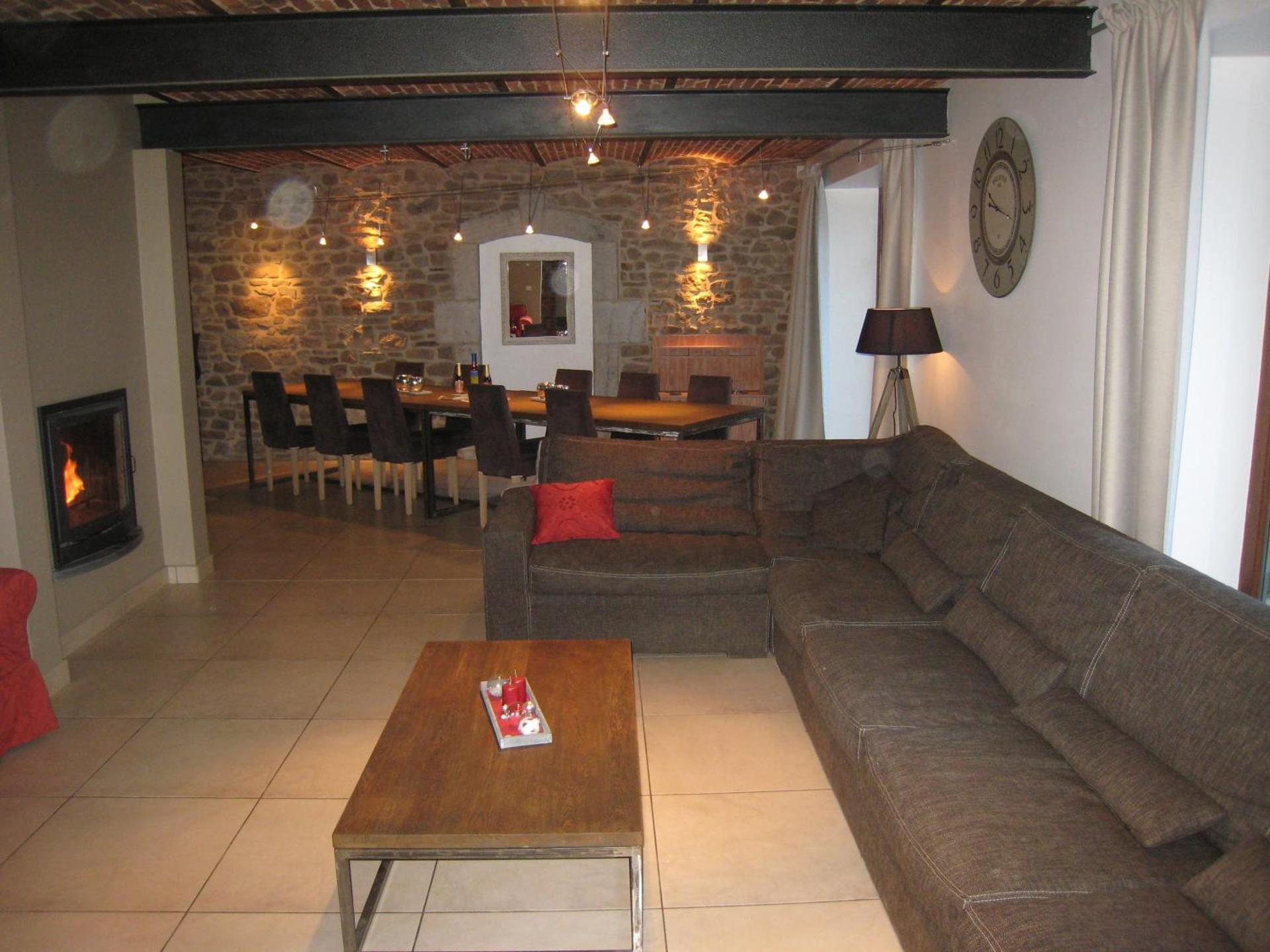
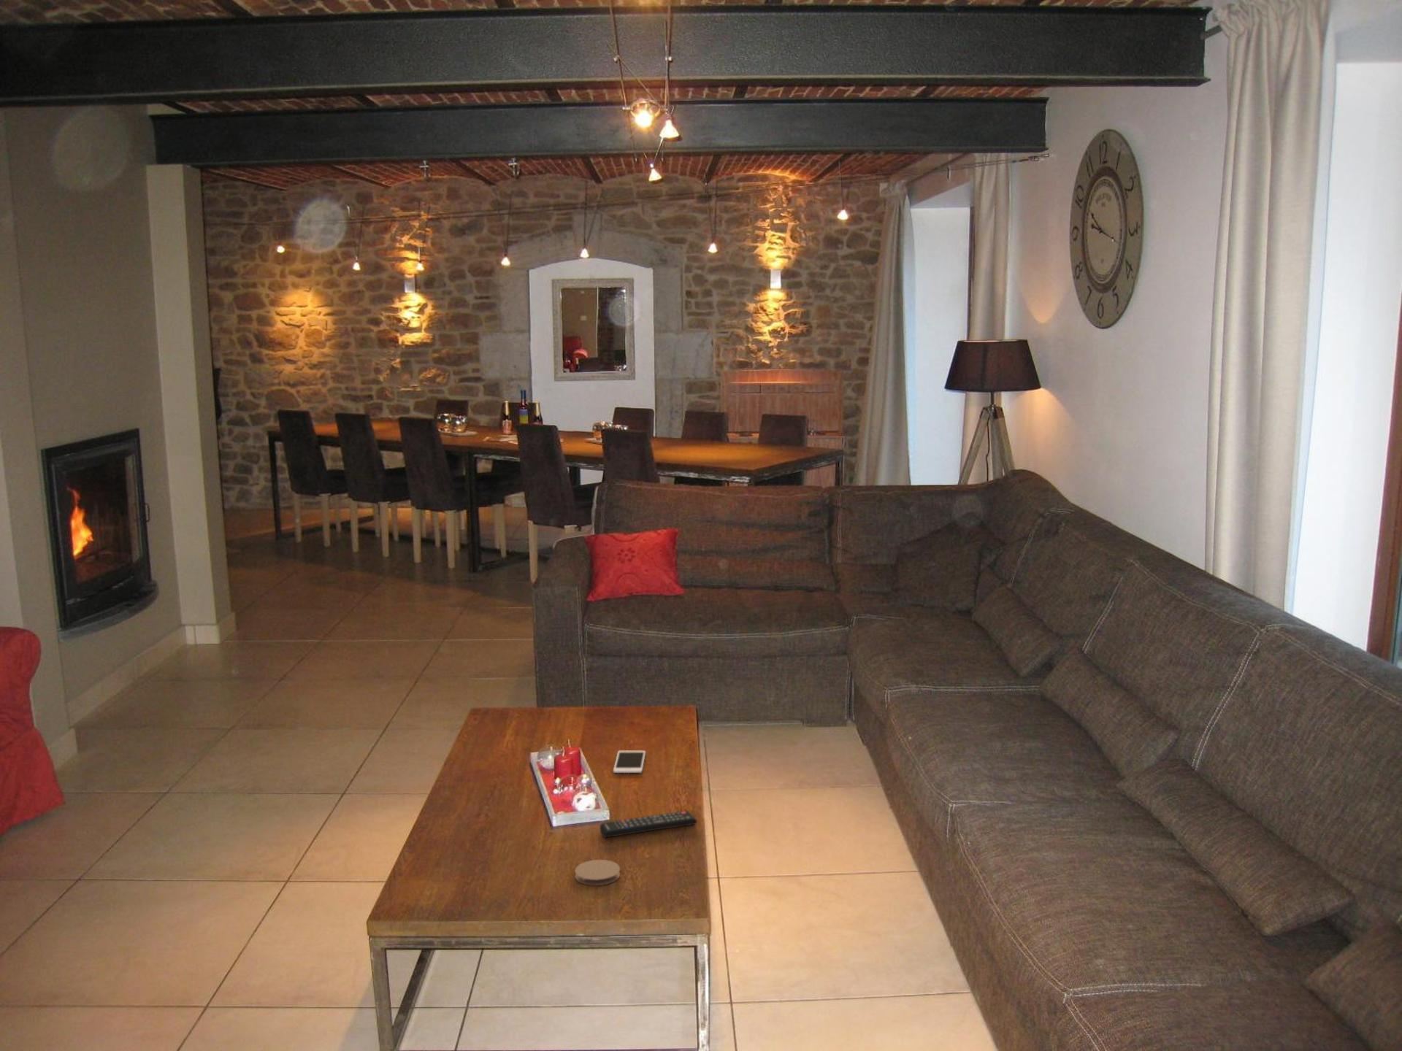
+ remote control (648, 824)
+ coaster (597, 872)
+ cell phone (629, 762)
